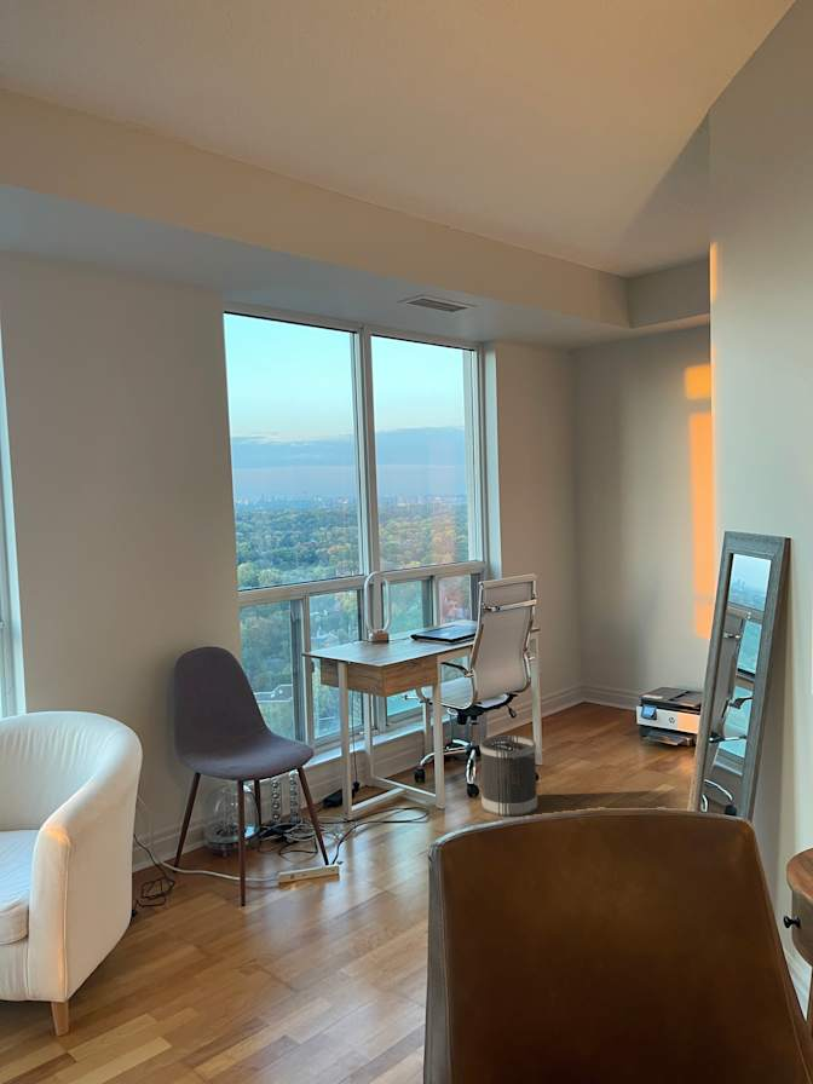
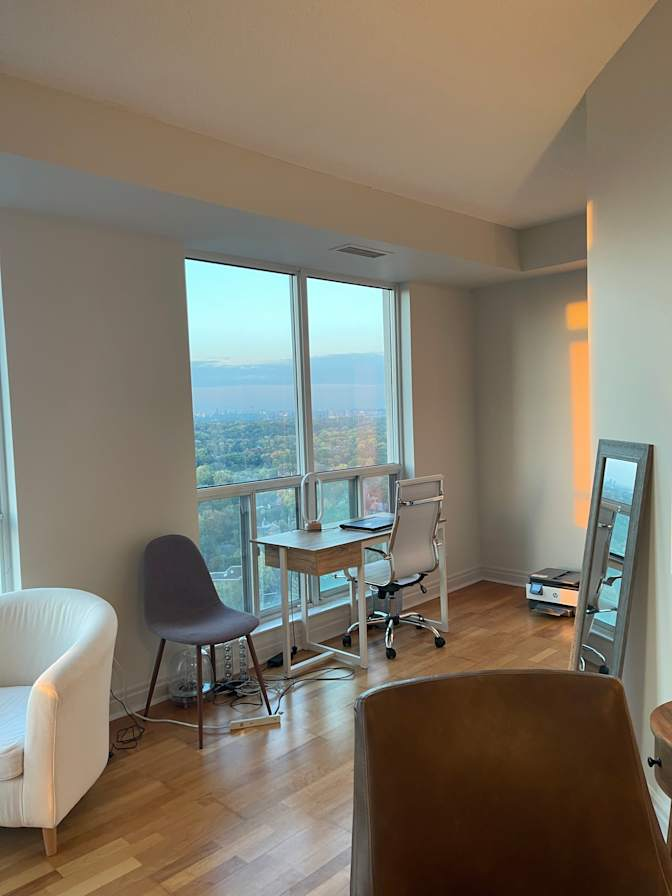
- wastebasket (508, 774)
